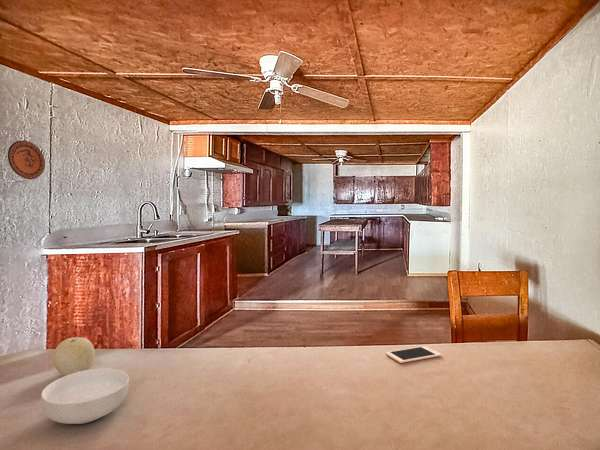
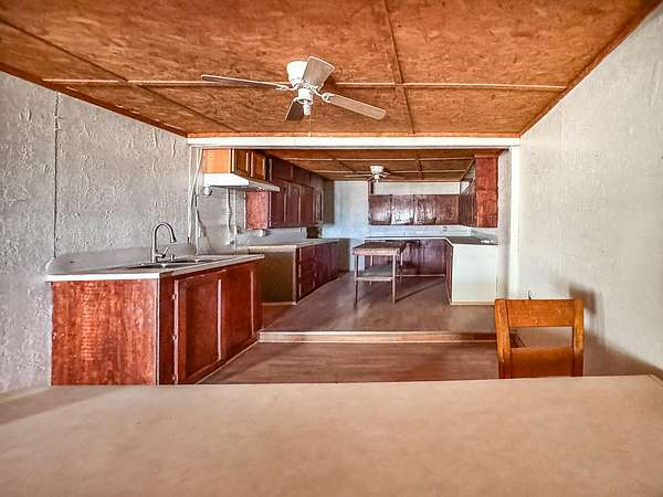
- fruit (74, 356)
- cereal bowl (87, 398)
- decorative plate (26, 160)
- cell phone (413, 354)
